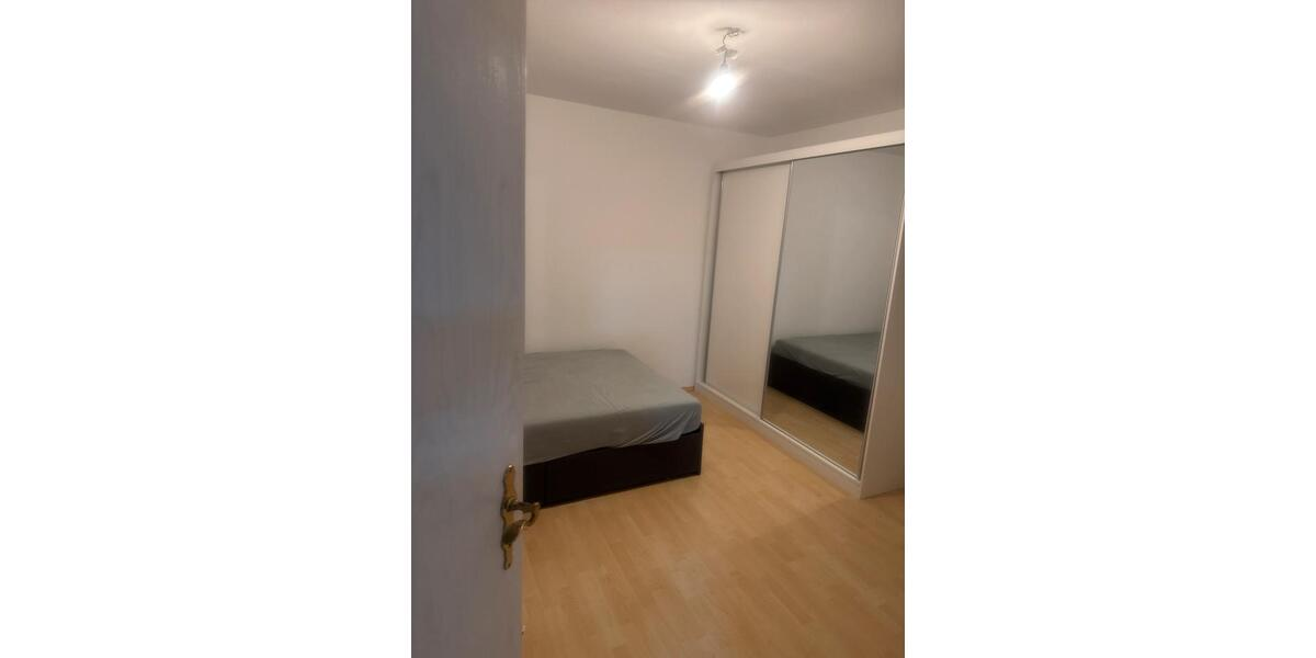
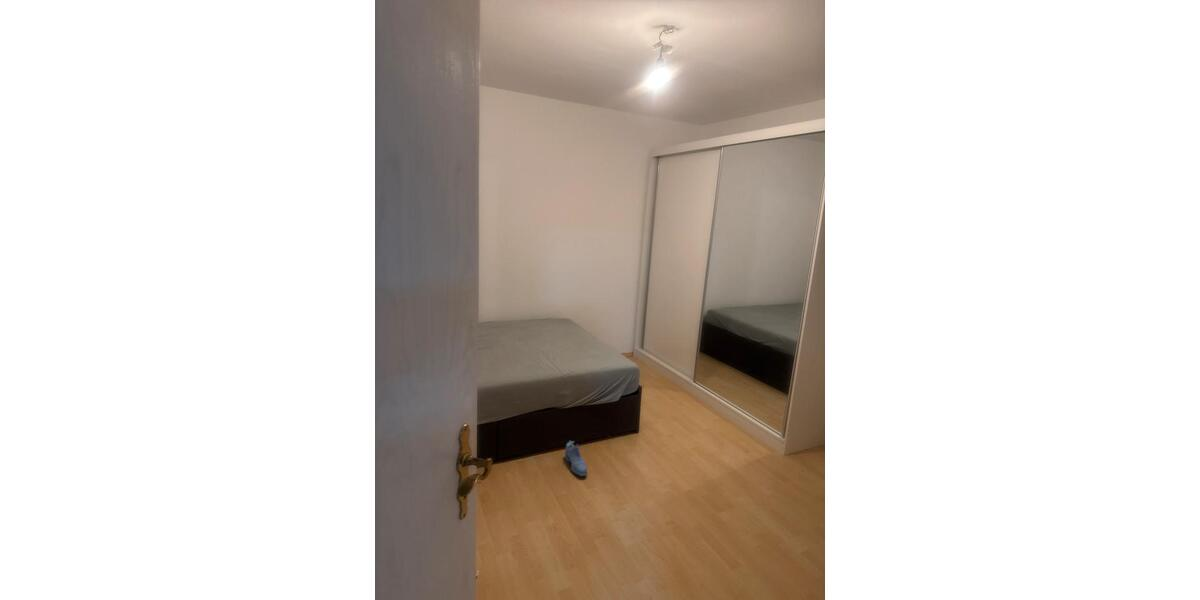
+ shoe (576, 456)
